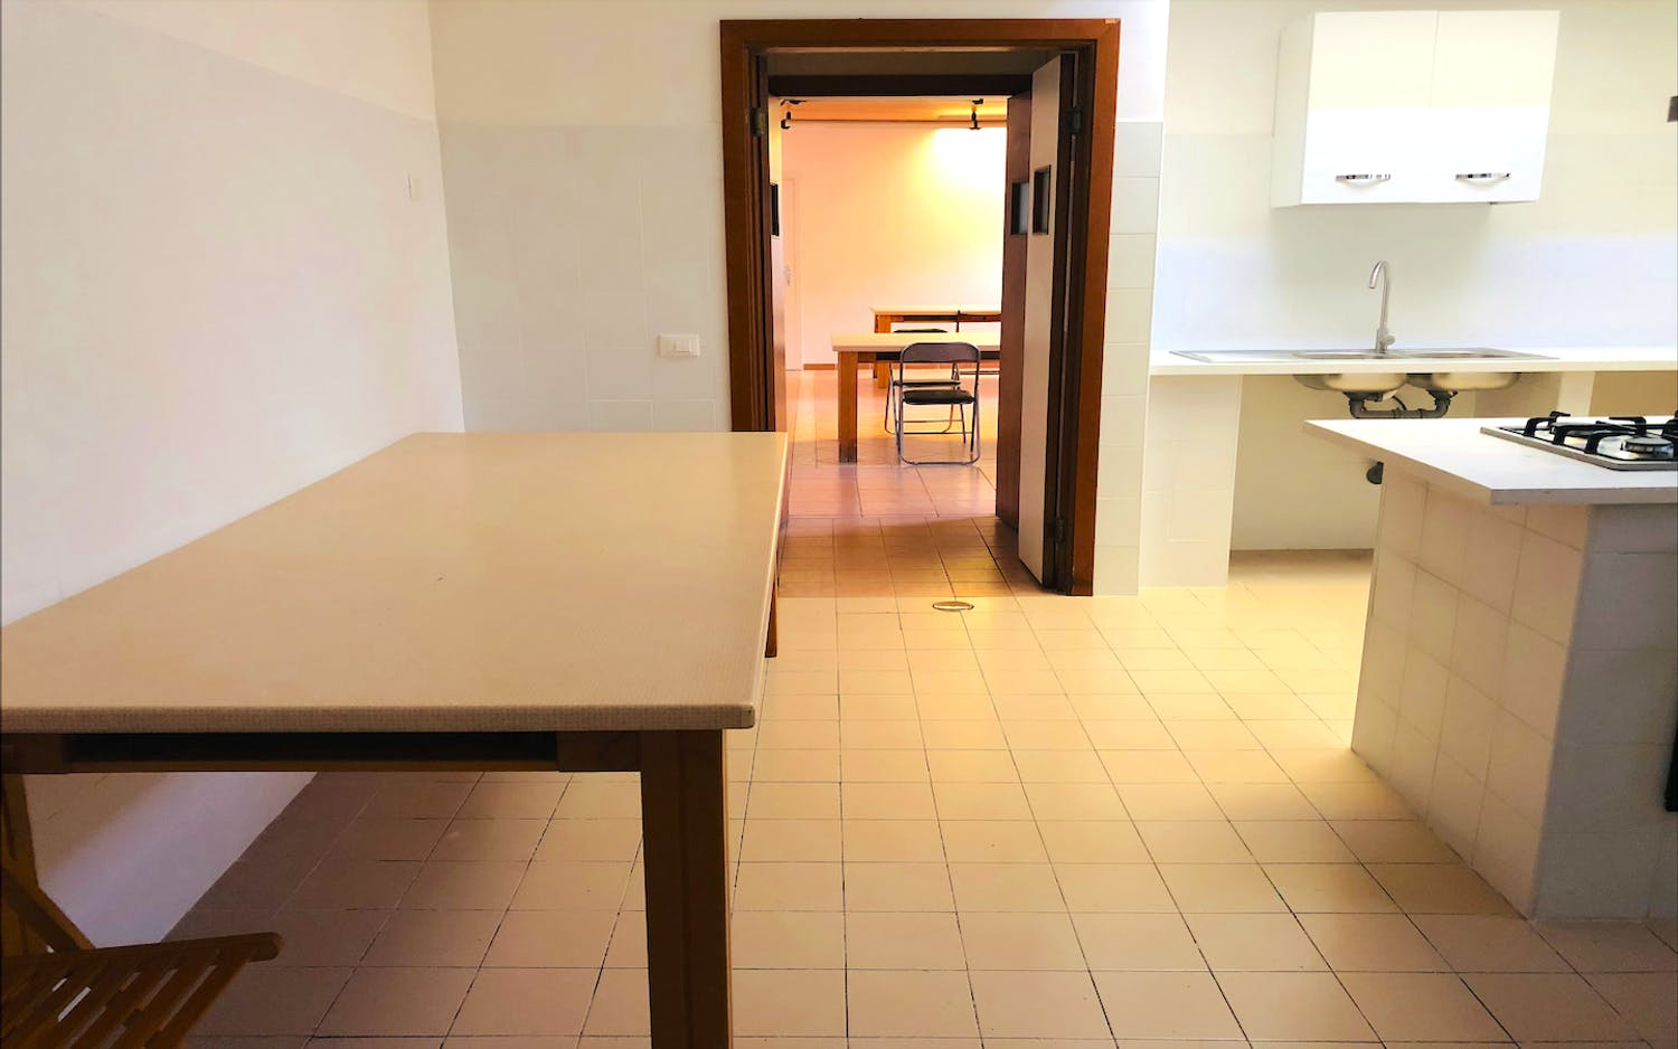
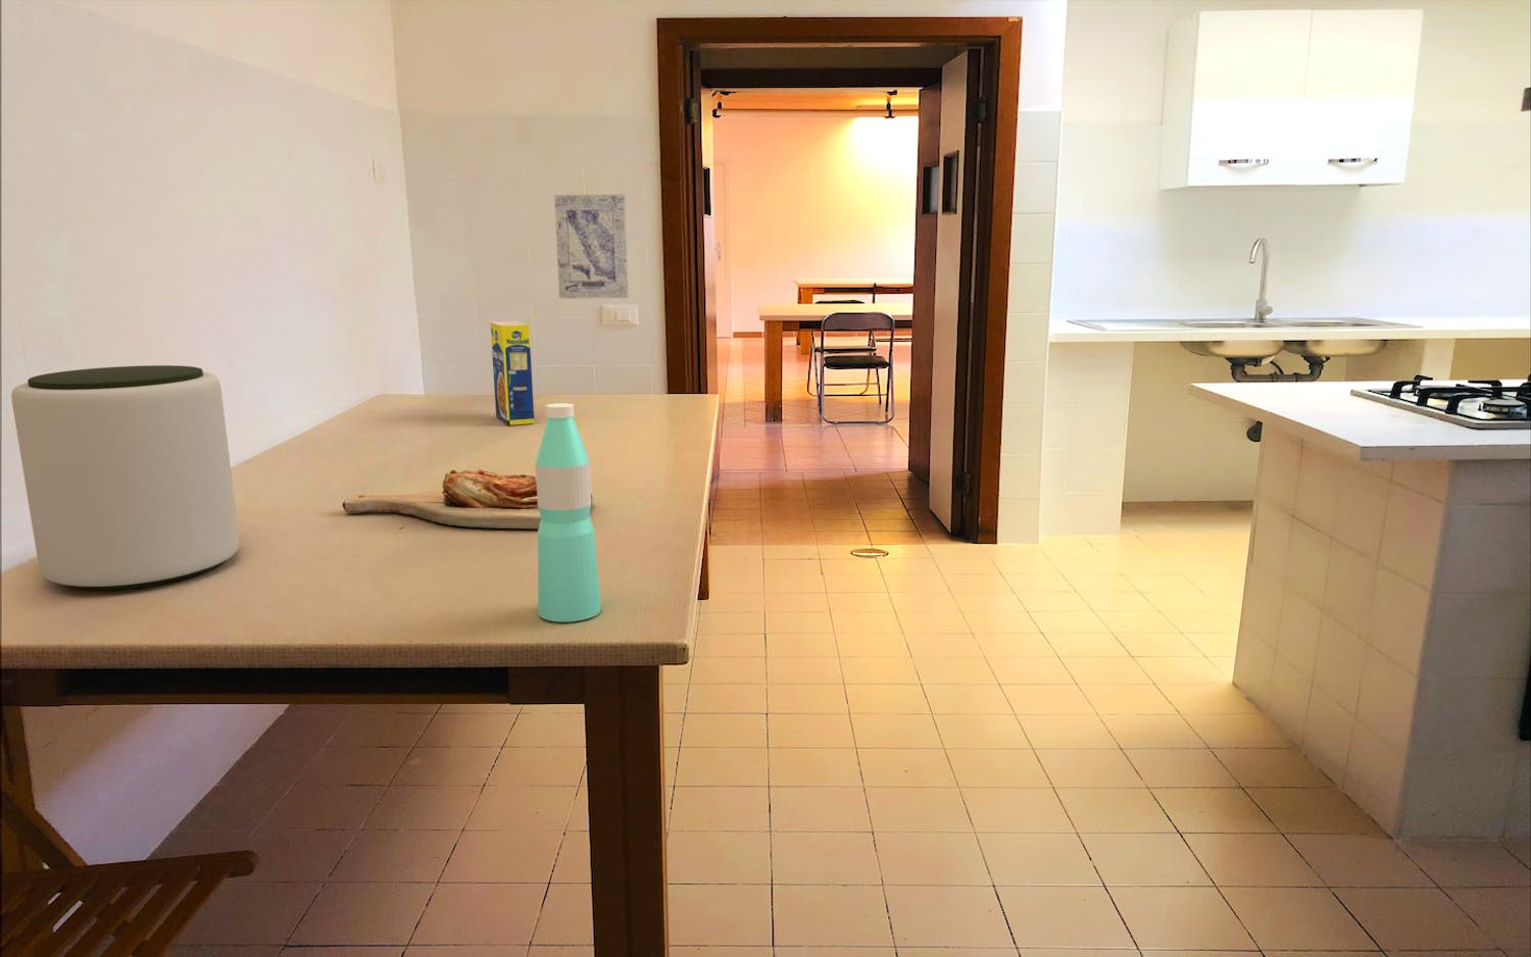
+ cutting board (462, 492)
+ wall art (591, 246)
+ legume (512, 372)
+ water bottle (565, 510)
+ plant pot (131, 472)
